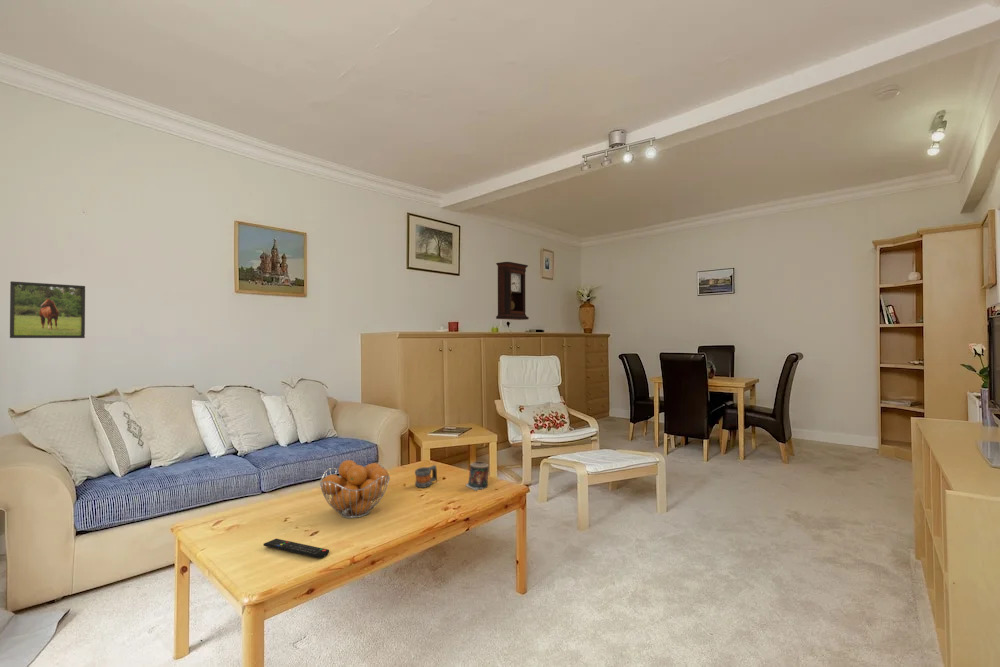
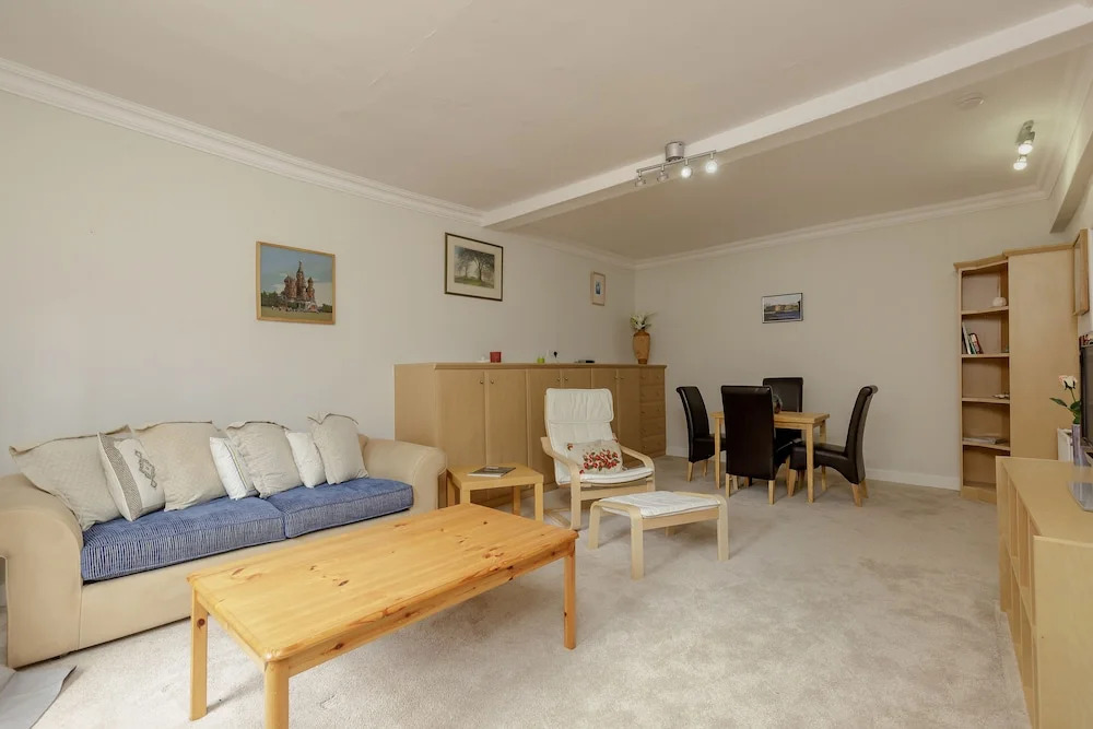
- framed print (49, 310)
- fruit basket (355, 487)
- remote control (296, 548)
- mug (426, 475)
- candle (477, 474)
- pendulum clock (513, 291)
